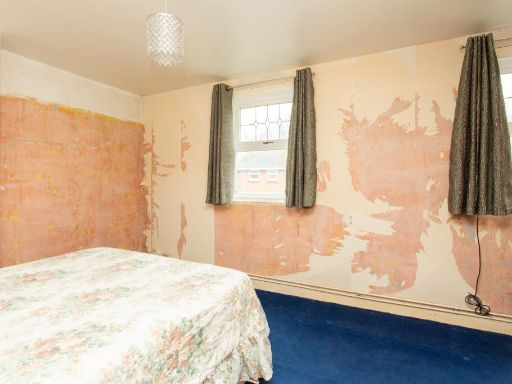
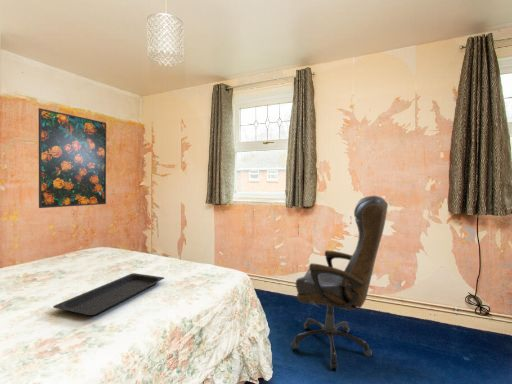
+ serving tray (116, 292)
+ office chair (338, 271)
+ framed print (75, 161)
